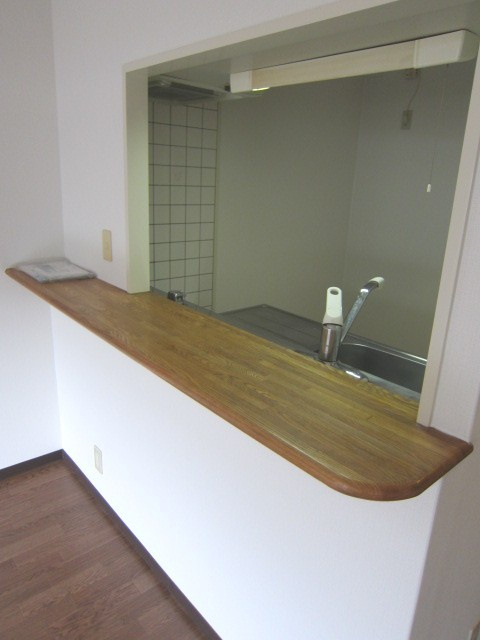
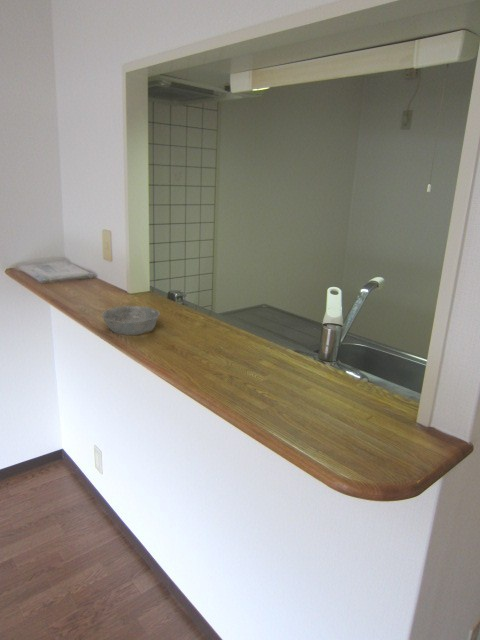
+ bowl (131, 321)
